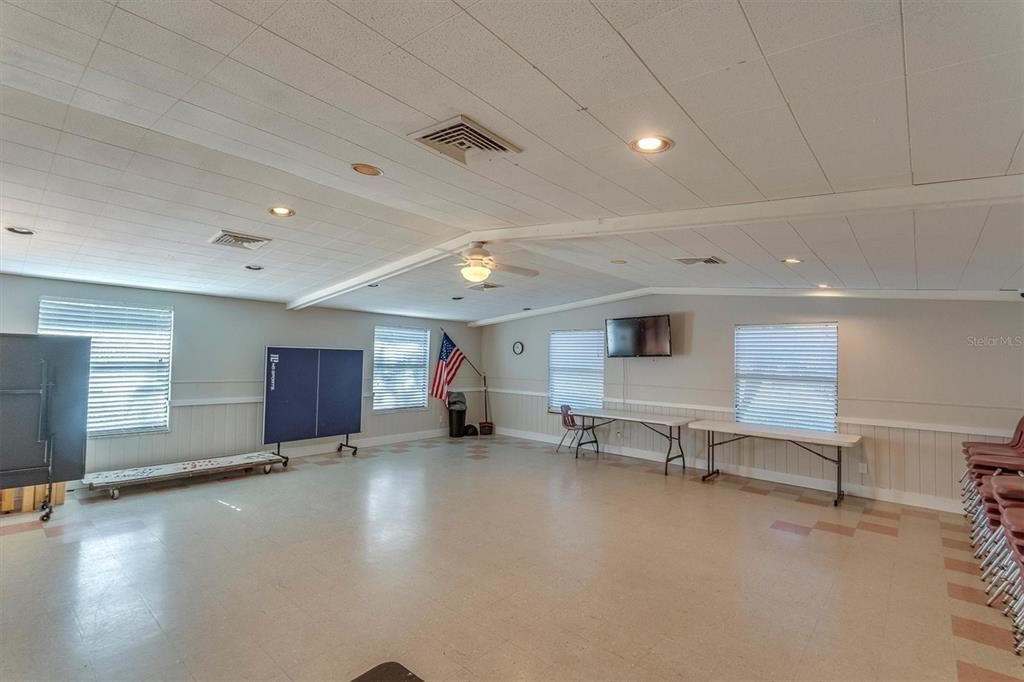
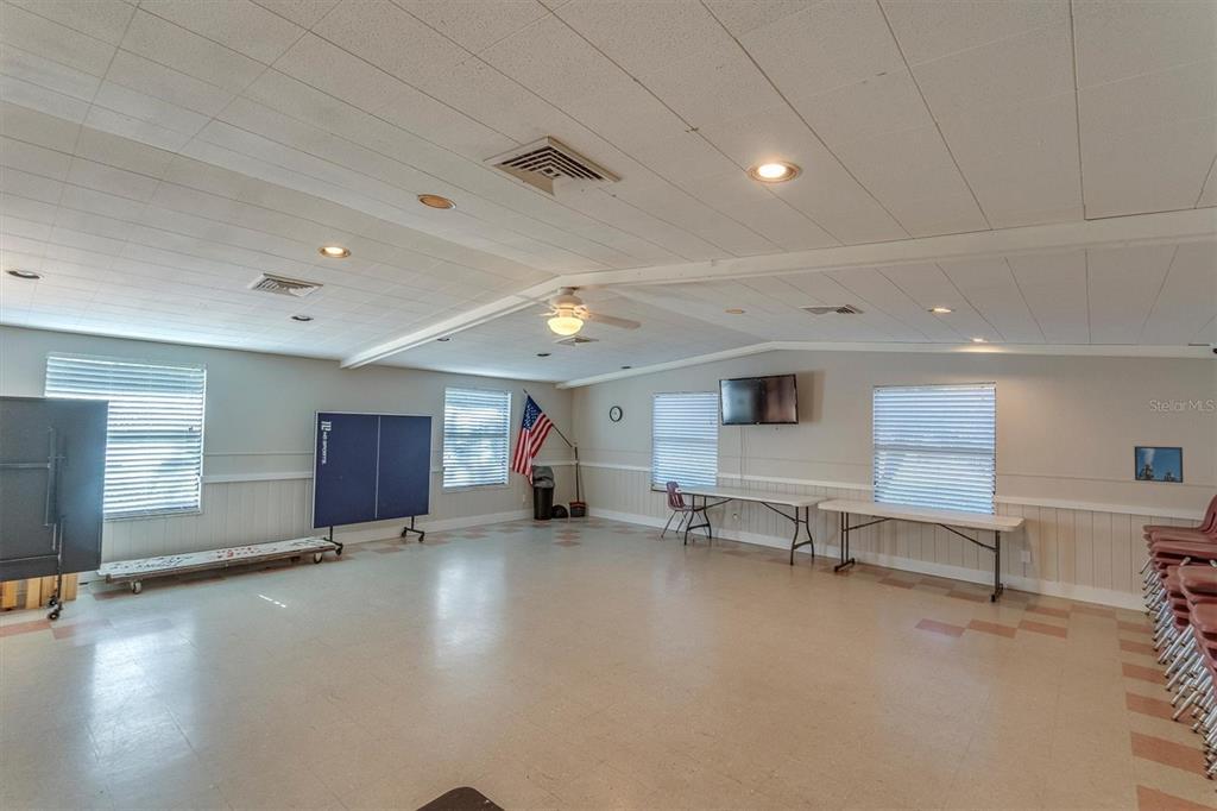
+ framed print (1158, 464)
